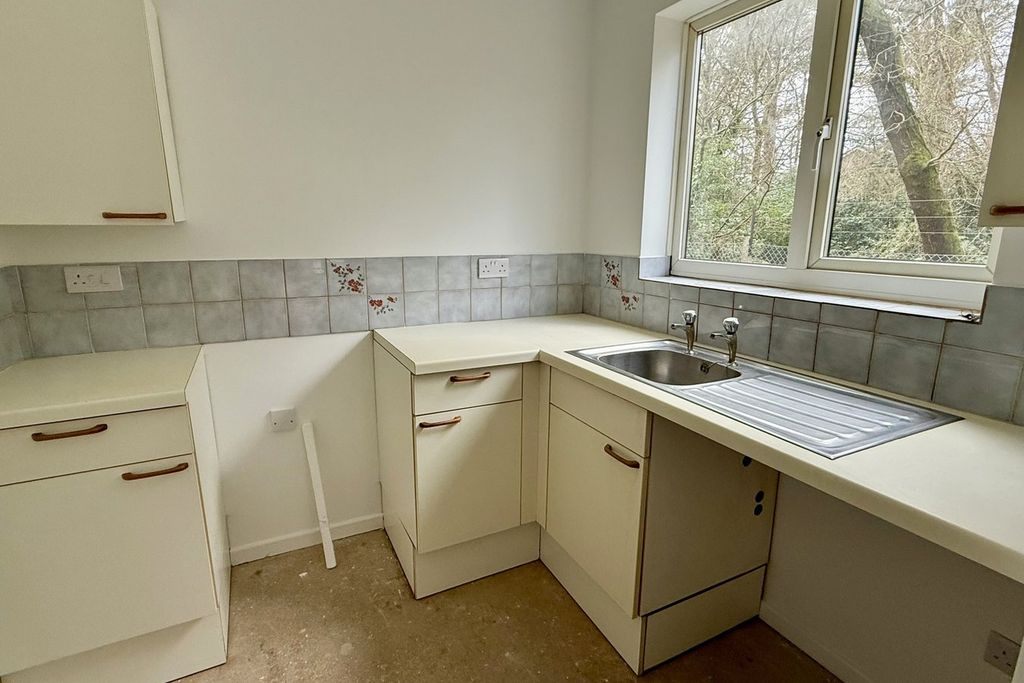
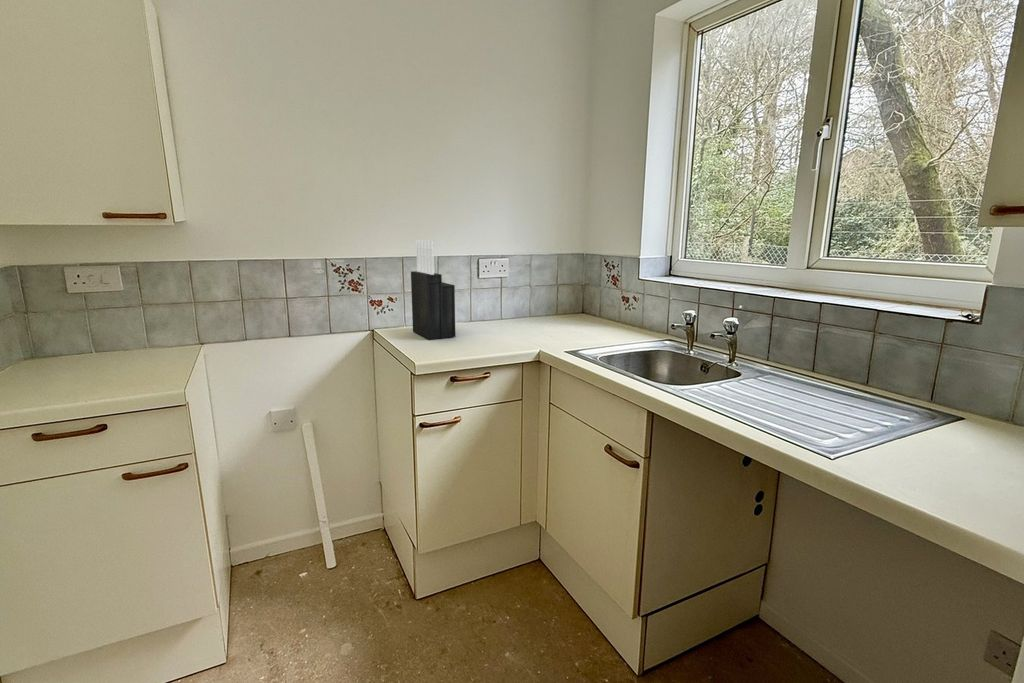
+ knife block (435, 288)
